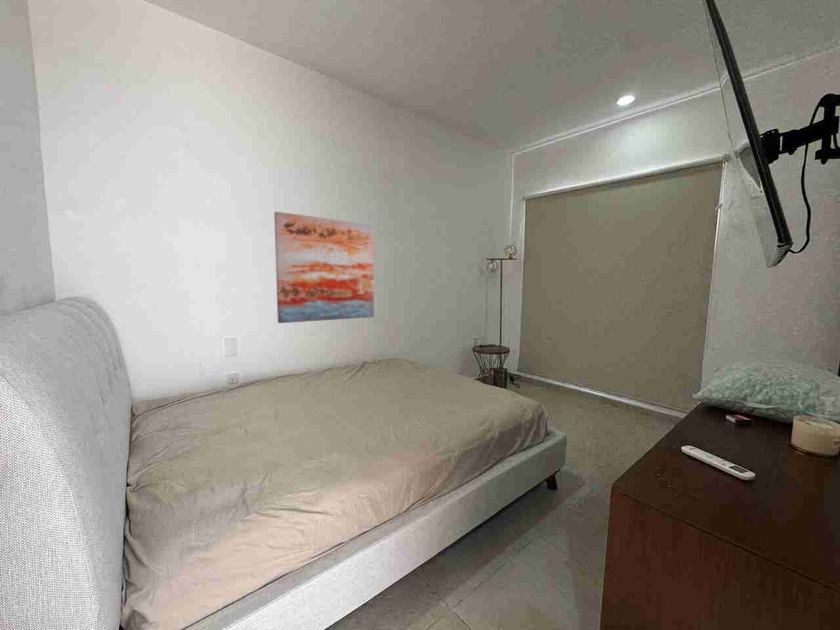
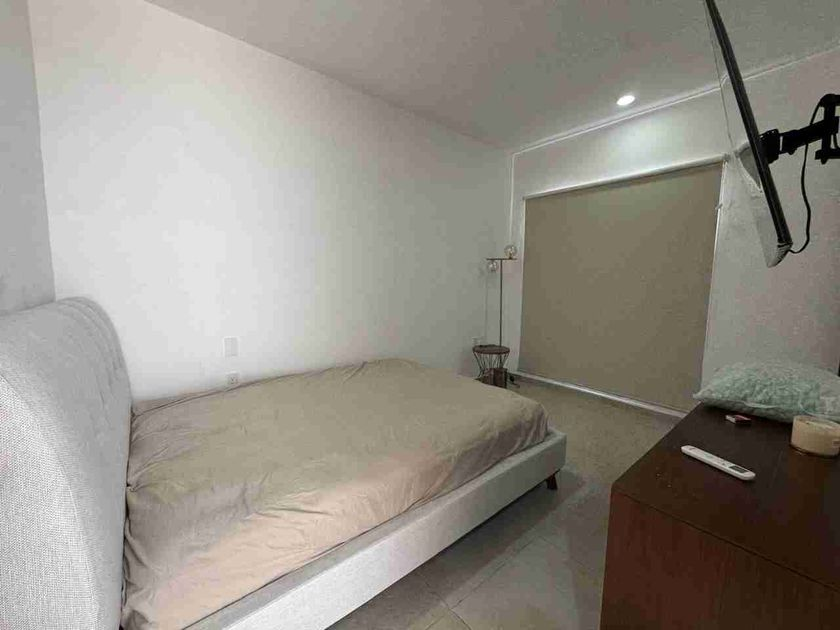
- wall art (329, 270)
